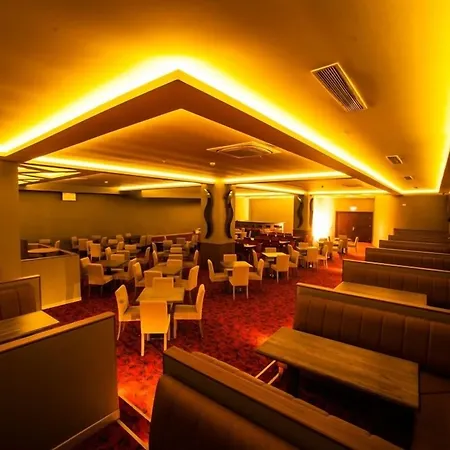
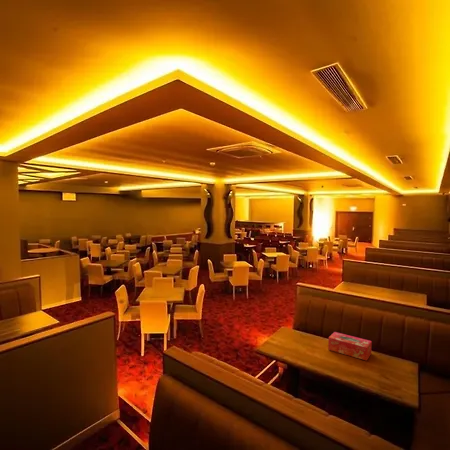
+ tissue box (349, 345)
